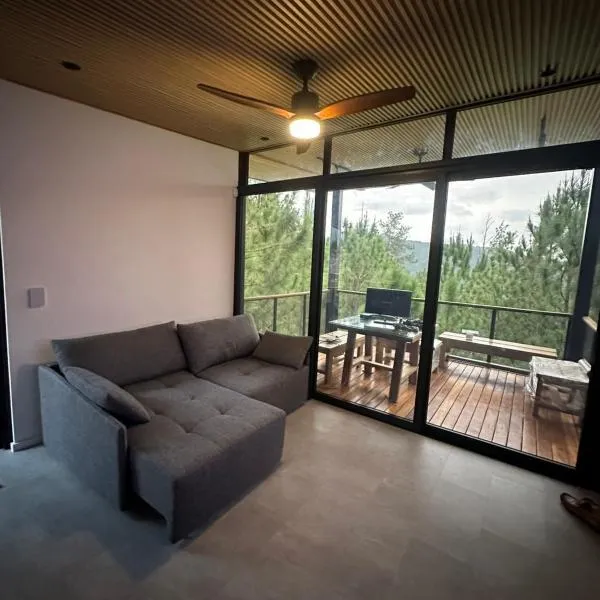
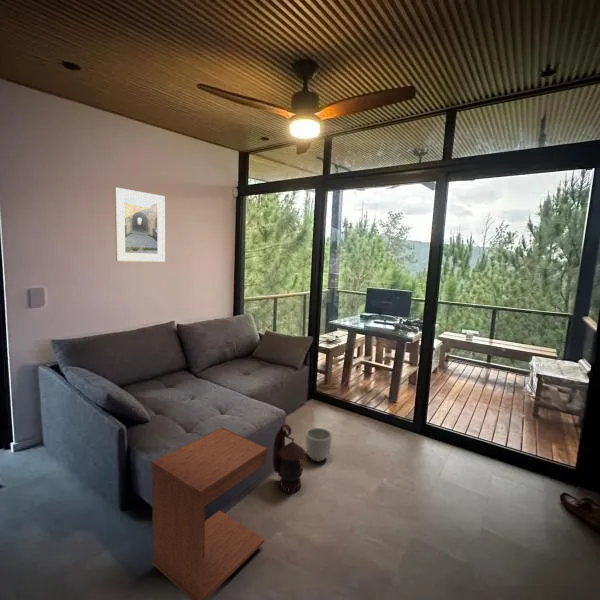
+ lantern (290, 456)
+ planter (318, 445)
+ side table (208, 503)
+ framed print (141, 227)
